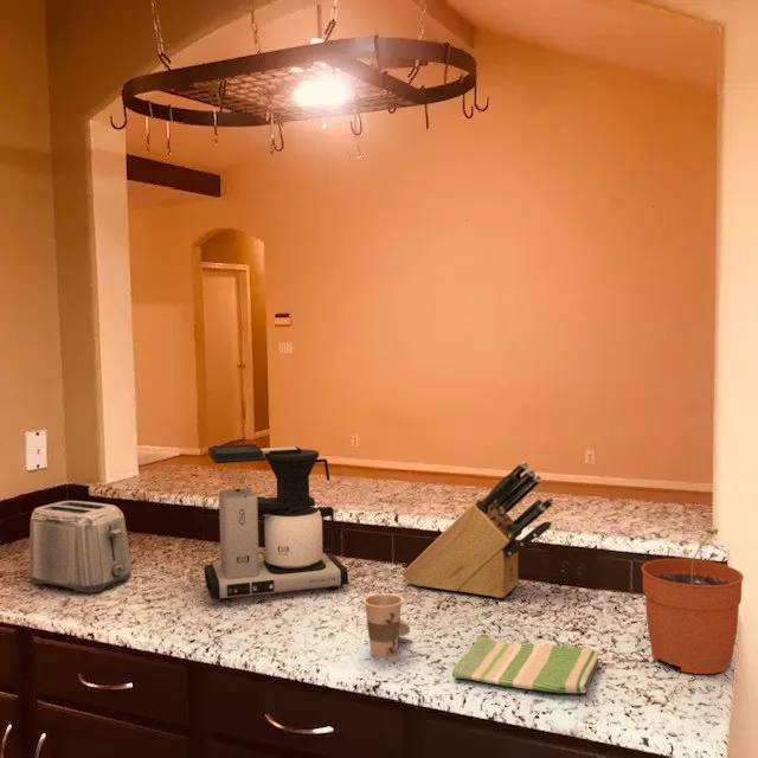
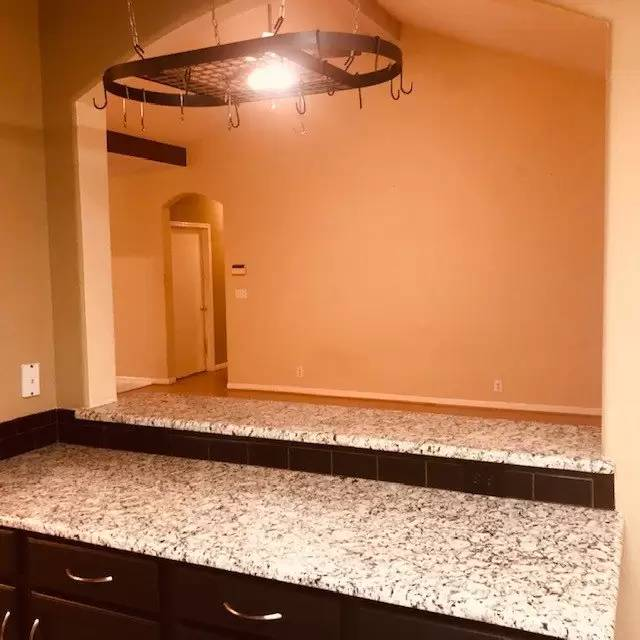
- cup (386, 622)
- knife block (476, 525)
- plant pot (690, 592)
- dish towel (527, 663)
- toaster (76, 544)
- coffee maker (274, 516)
